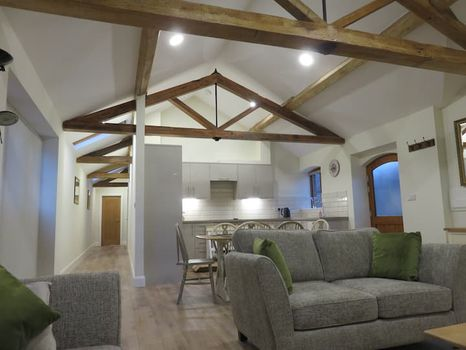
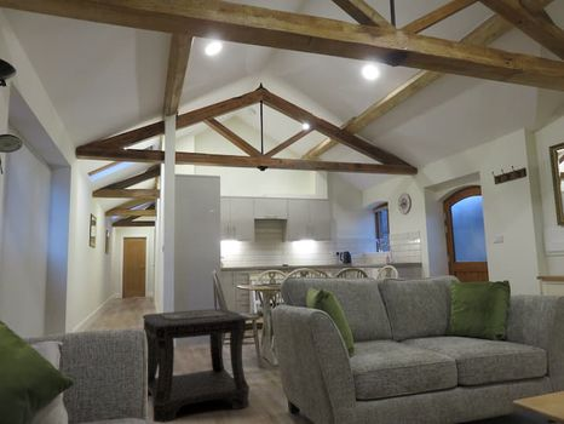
+ side table (196, 372)
